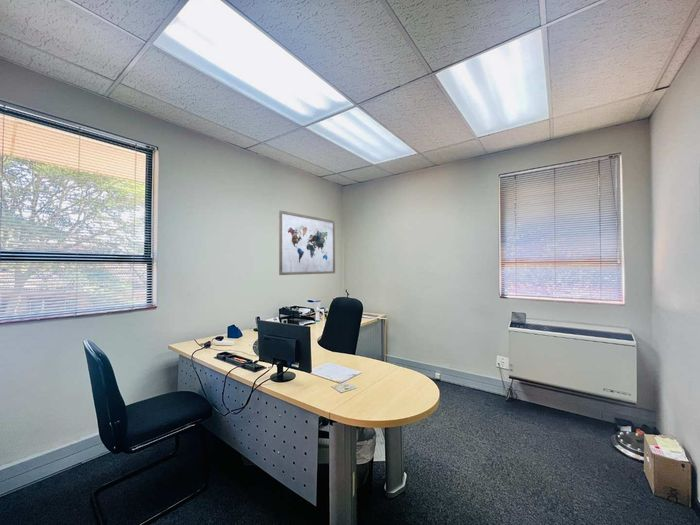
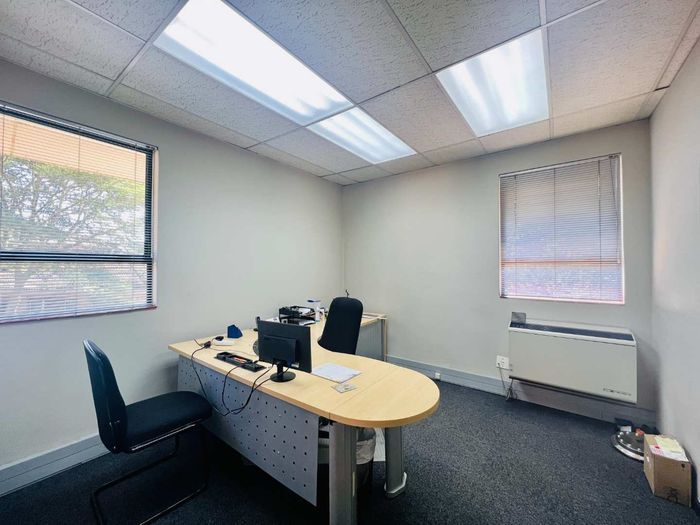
- wall art (310, 245)
